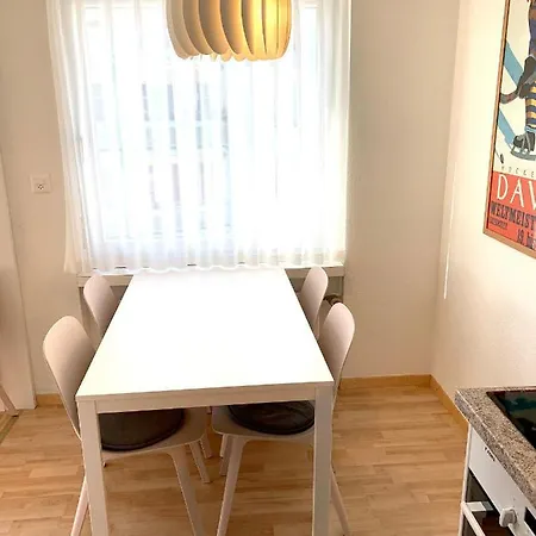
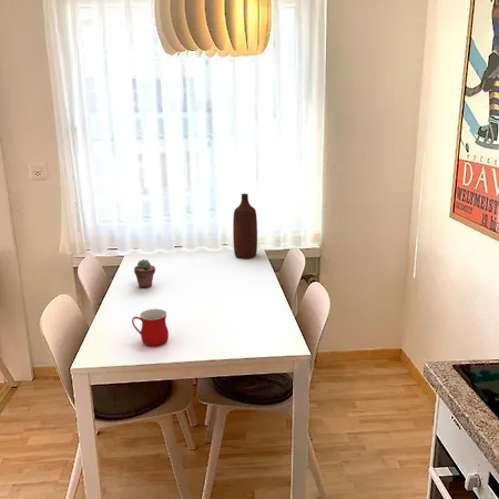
+ mug (150, 327)
+ bottle (245, 225)
+ potted succulent (144, 273)
